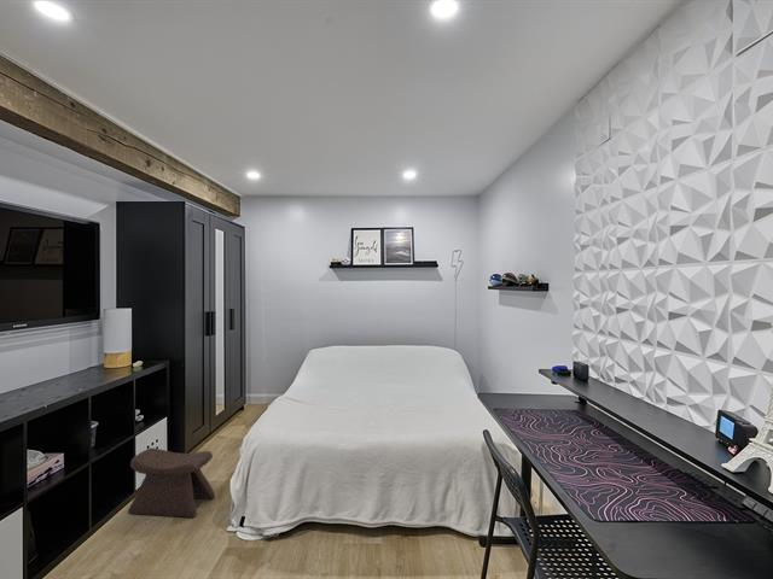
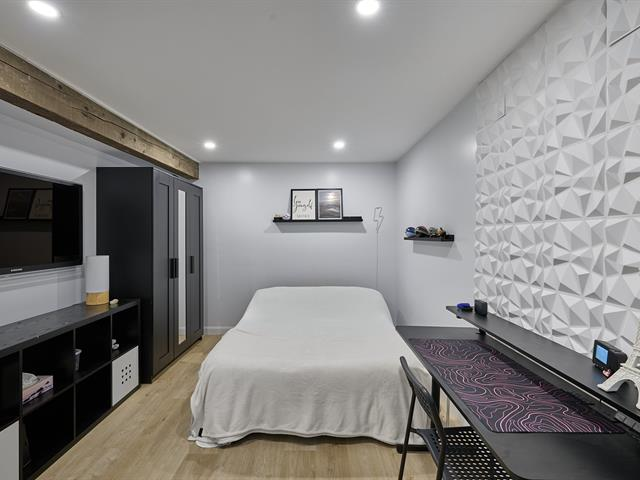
- stool (173, 479)
